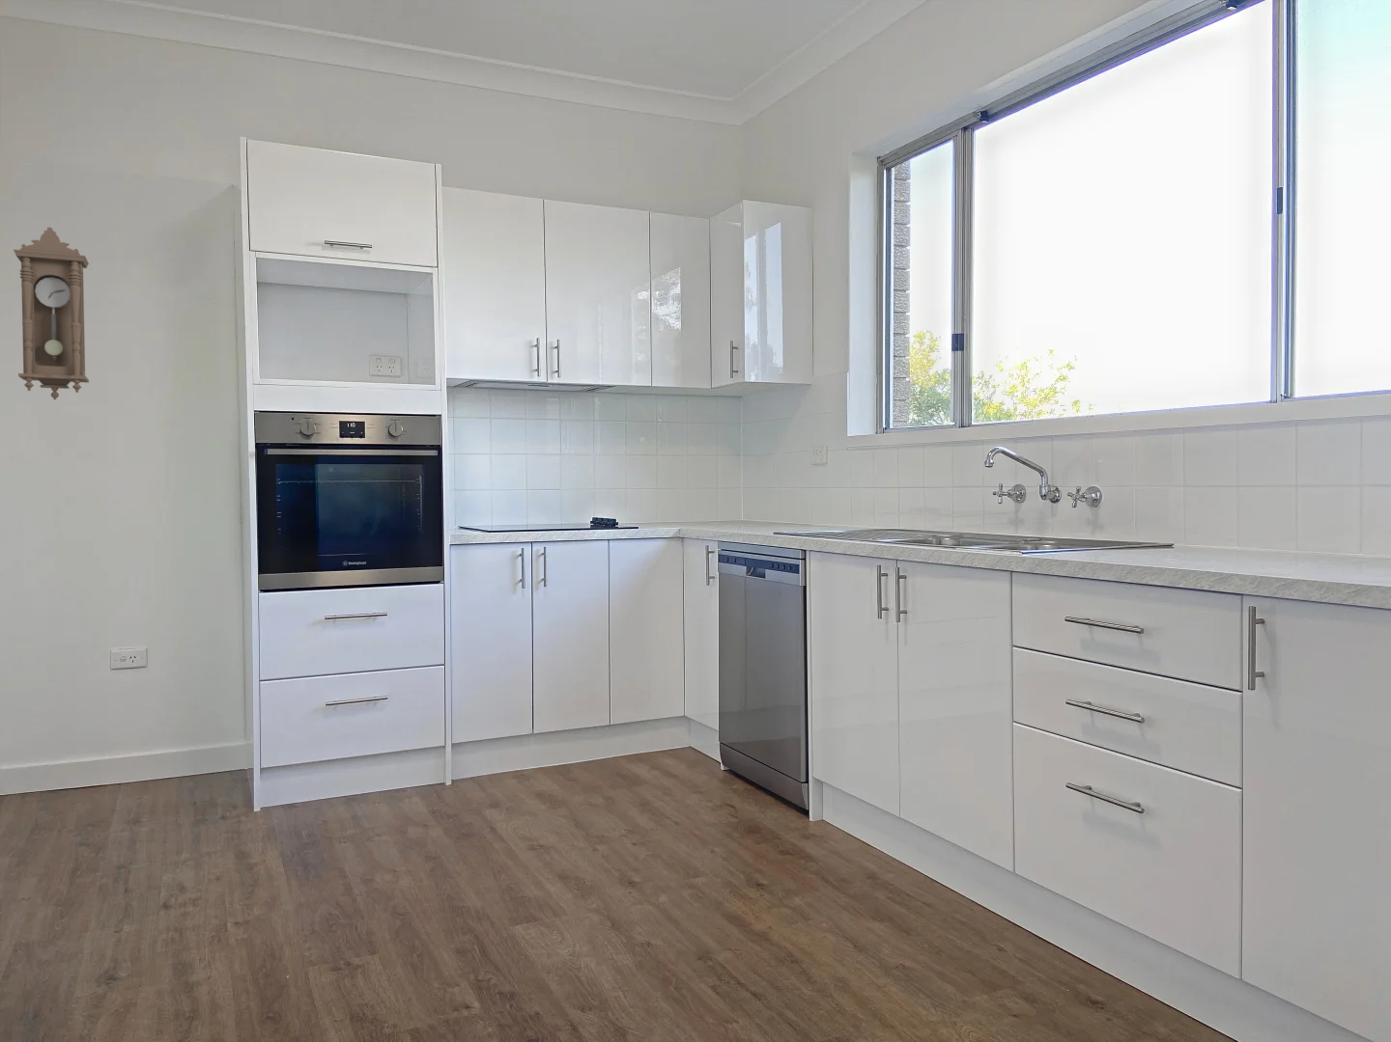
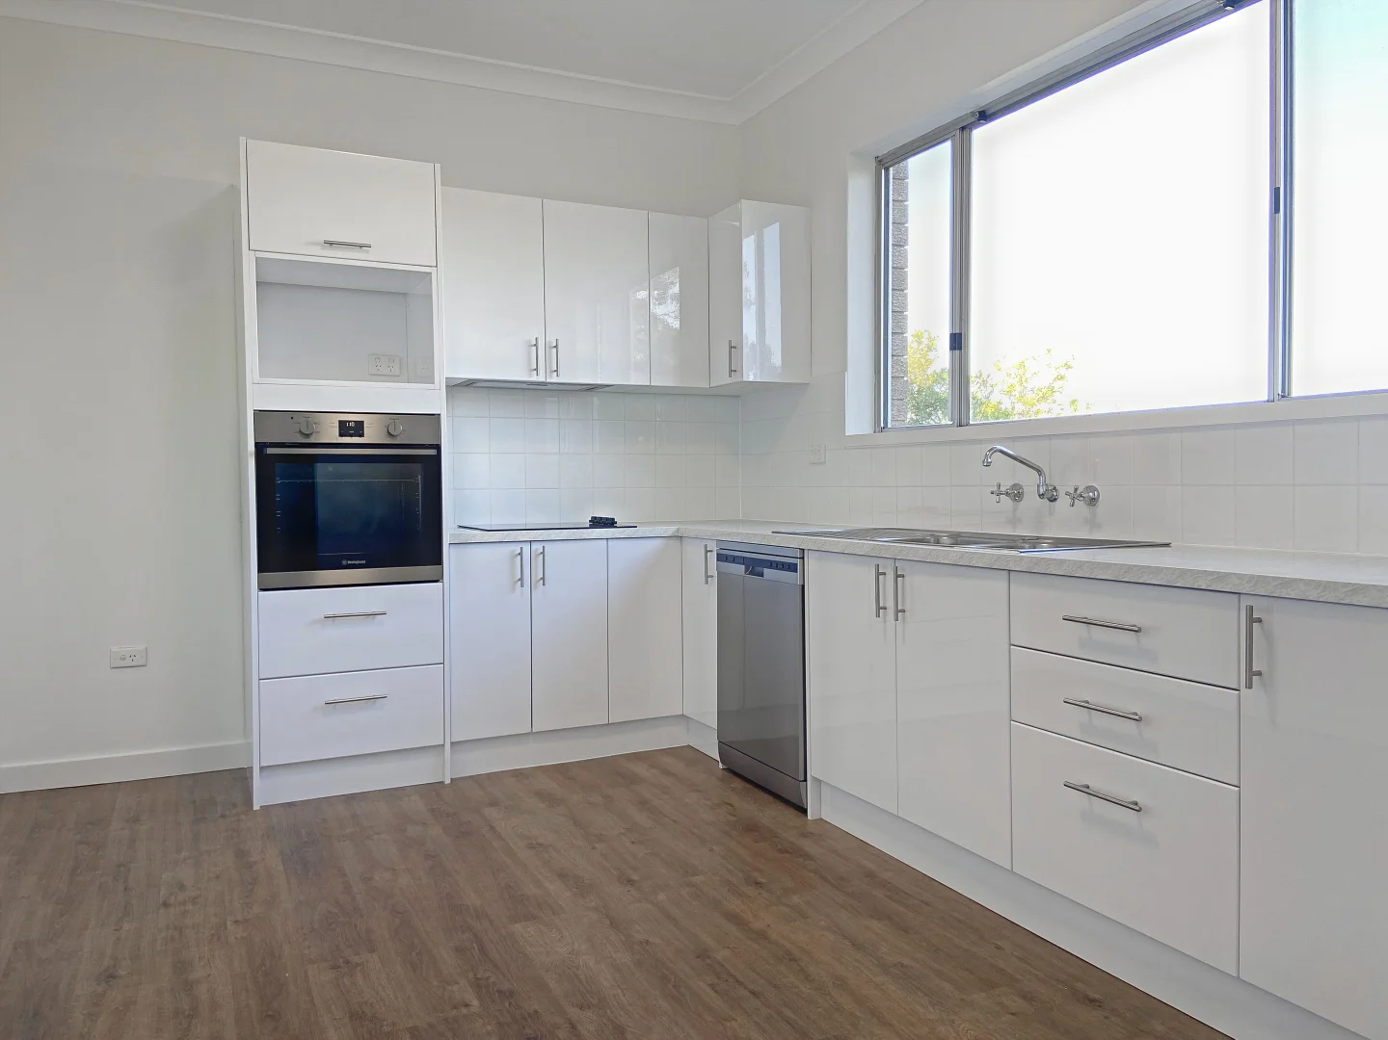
- pendulum clock (54, 314)
